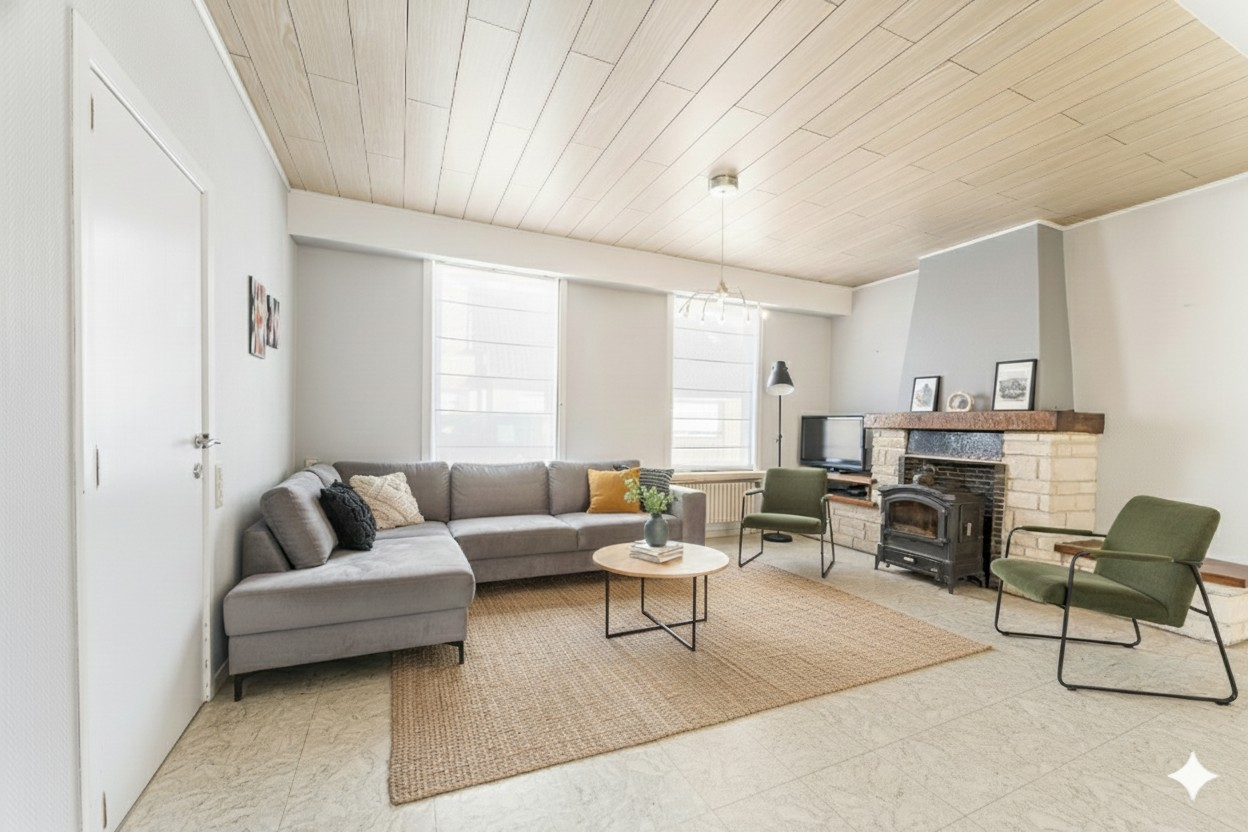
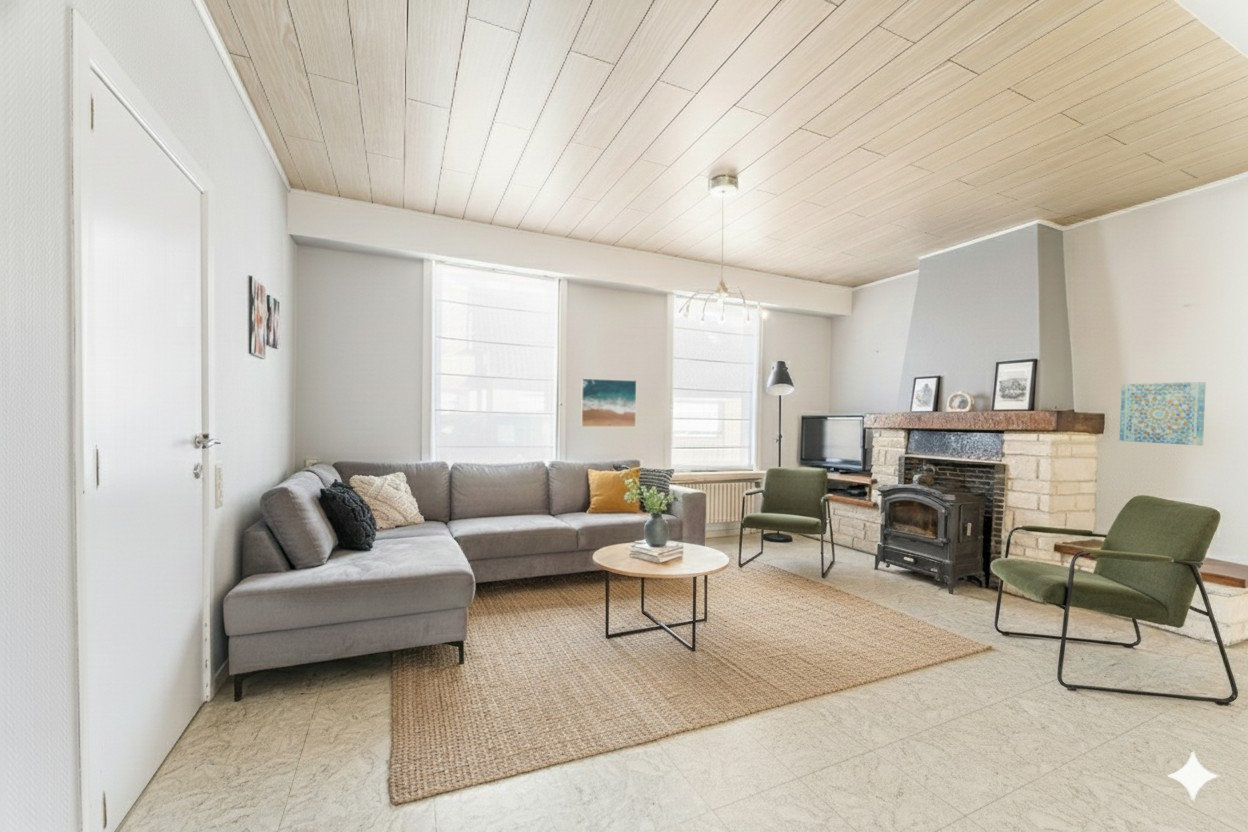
+ wall art (1160, 413)
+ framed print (609, 403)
